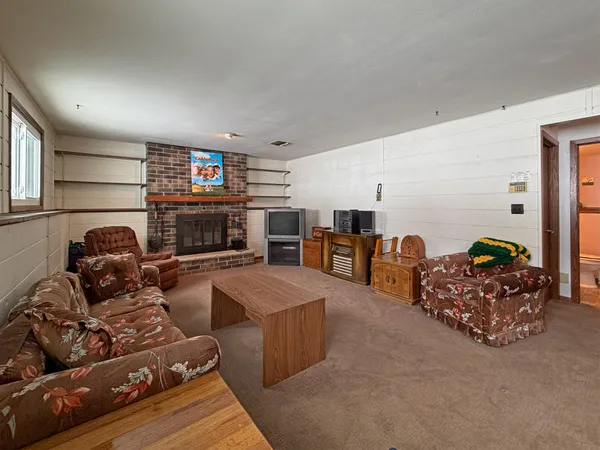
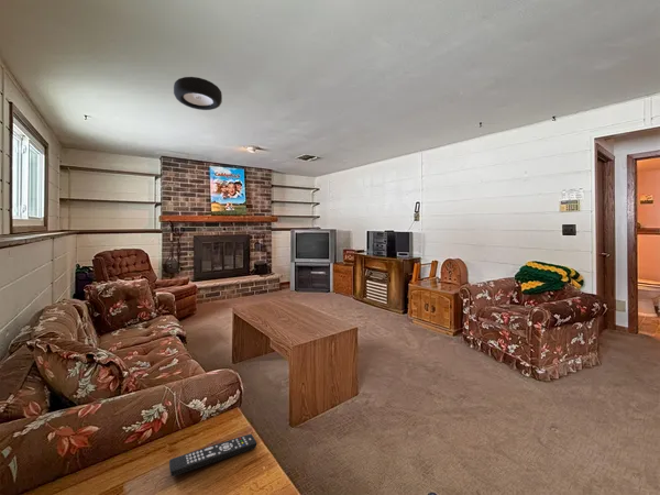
+ remote control (215, 453)
+ ceiling light (198, 94)
